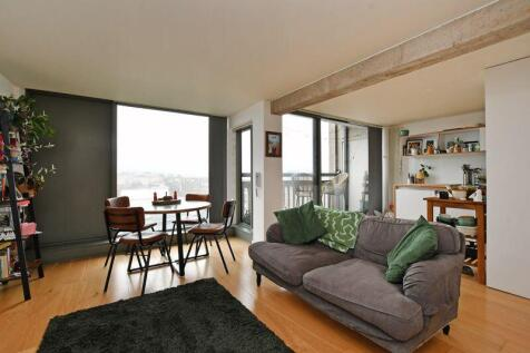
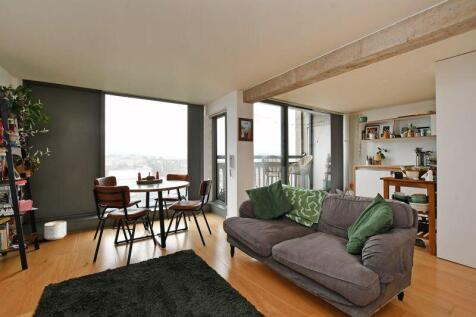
+ planter (55, 230)
